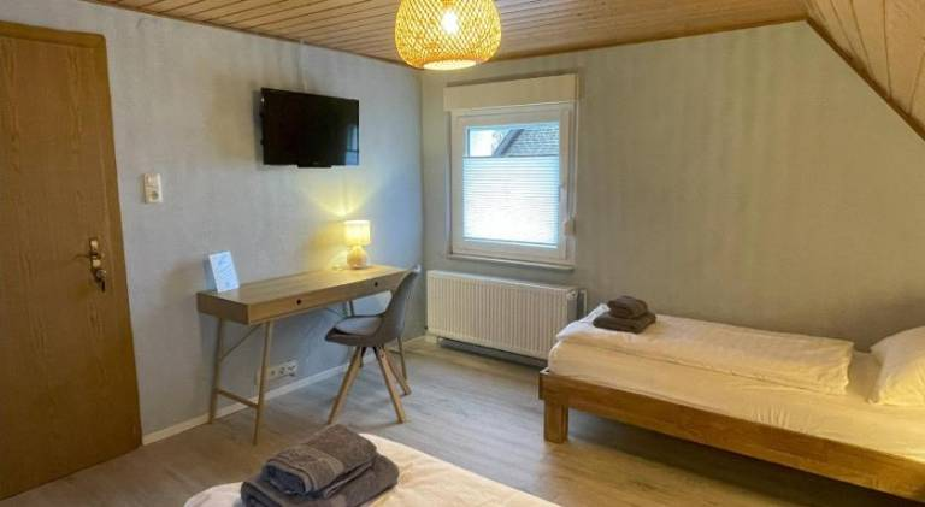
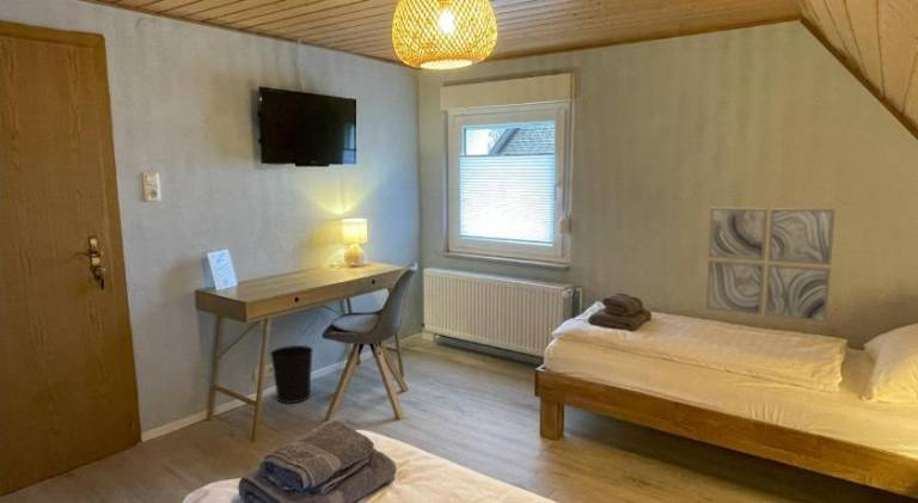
+ wastebasket (293, 374)
+ wall art (767, 260)
